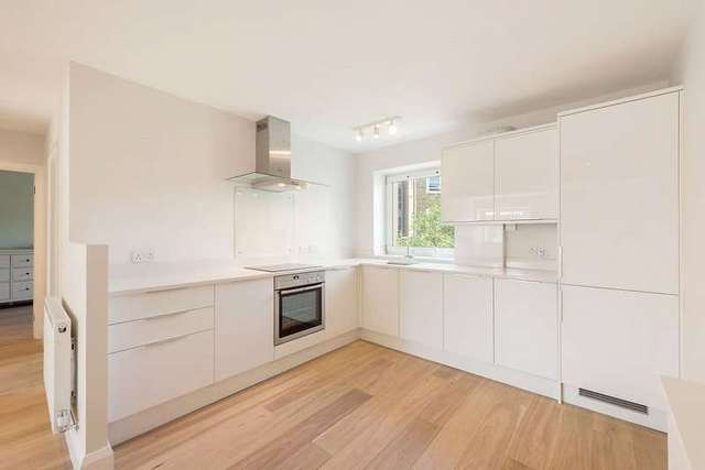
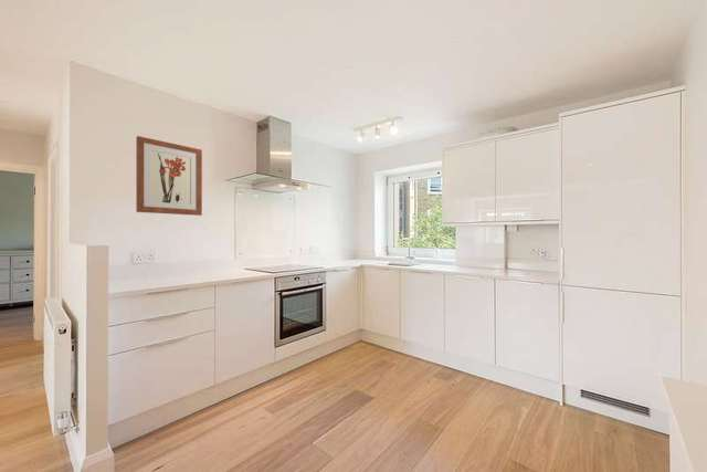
+ wall art (171, 178)
